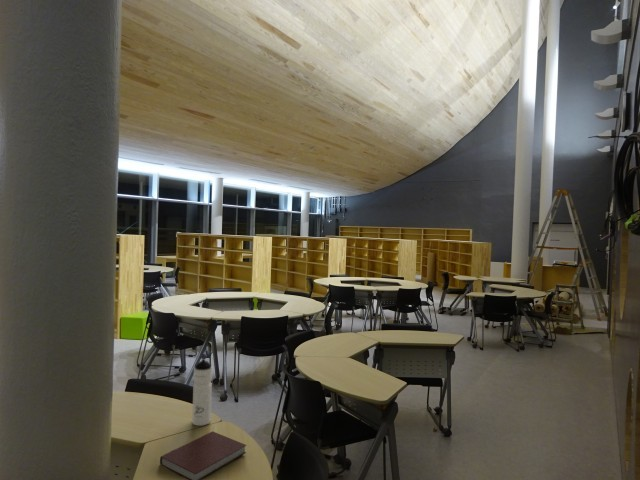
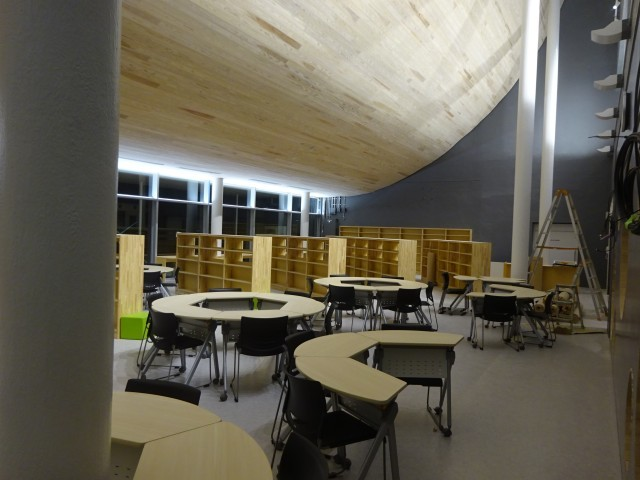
- notebook (204, 454)
- water bottle (202, 390)
